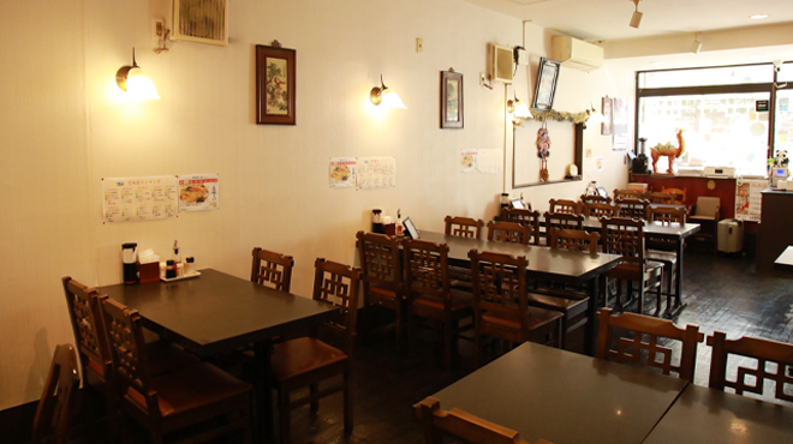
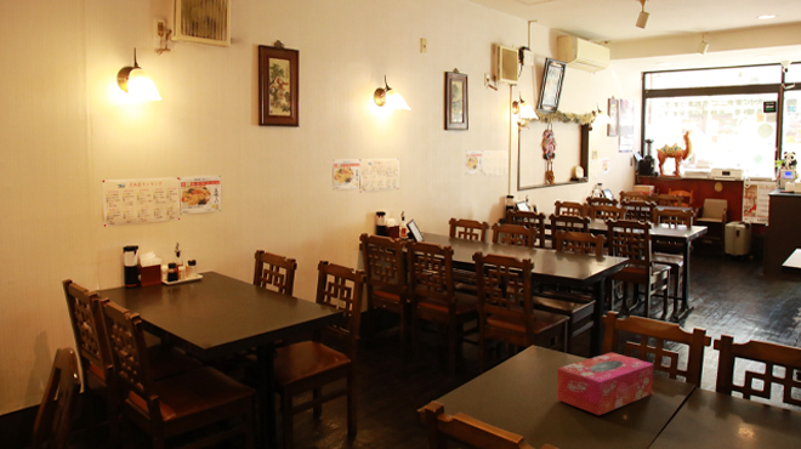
+ tissue box (606, 381)
